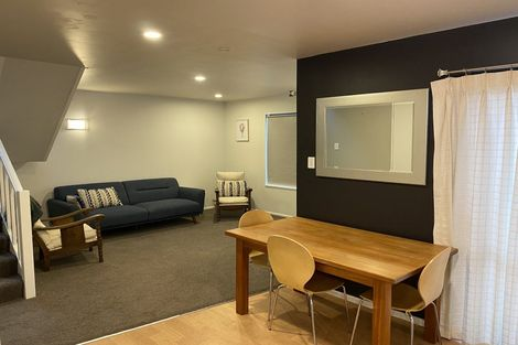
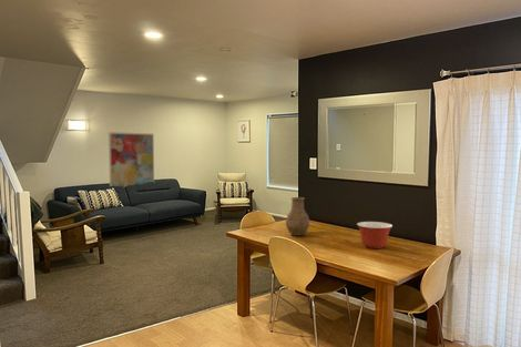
+ vase (297, 216)
+ mixing bowl (374, 235)
+ wall art (132, 162)
